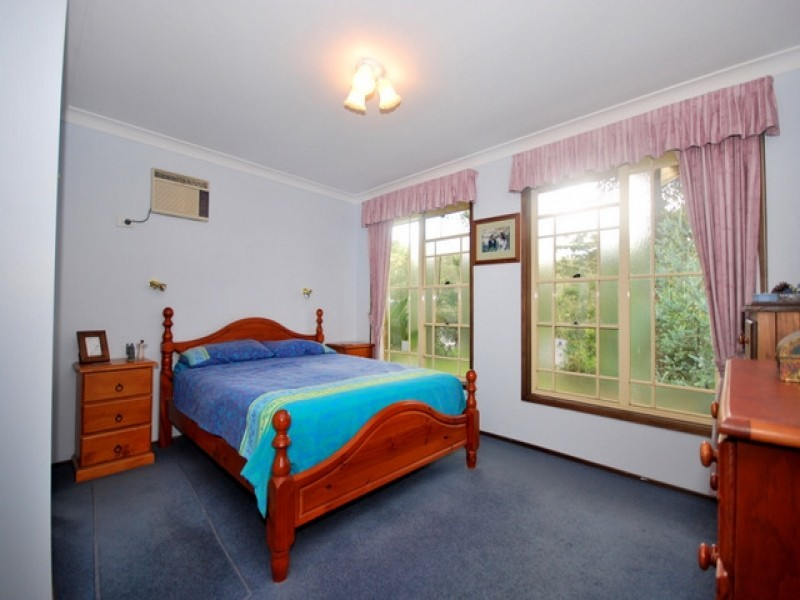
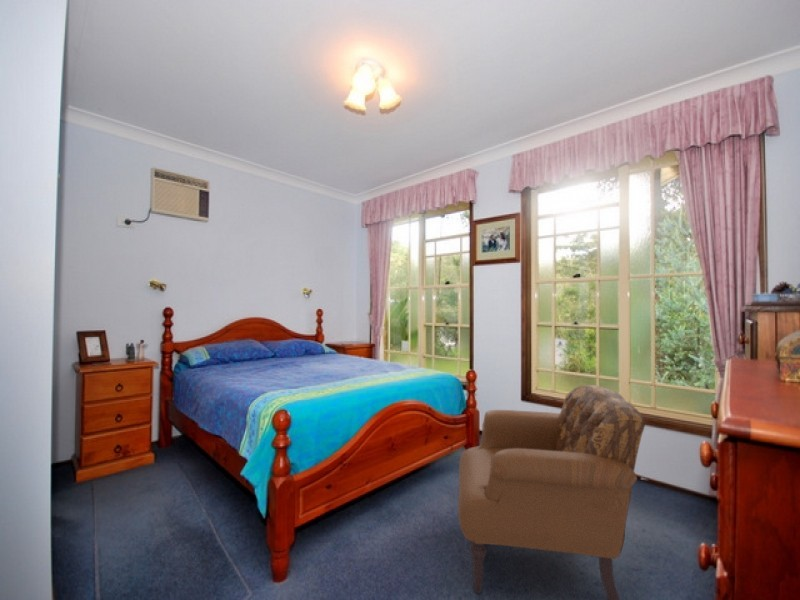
+ armchair (535, 473)
